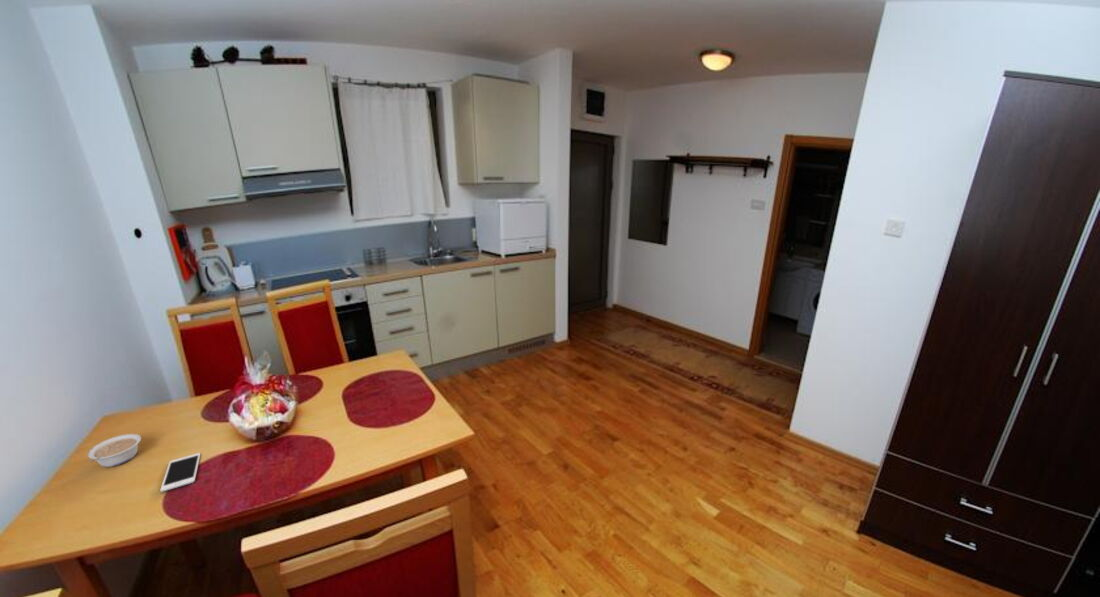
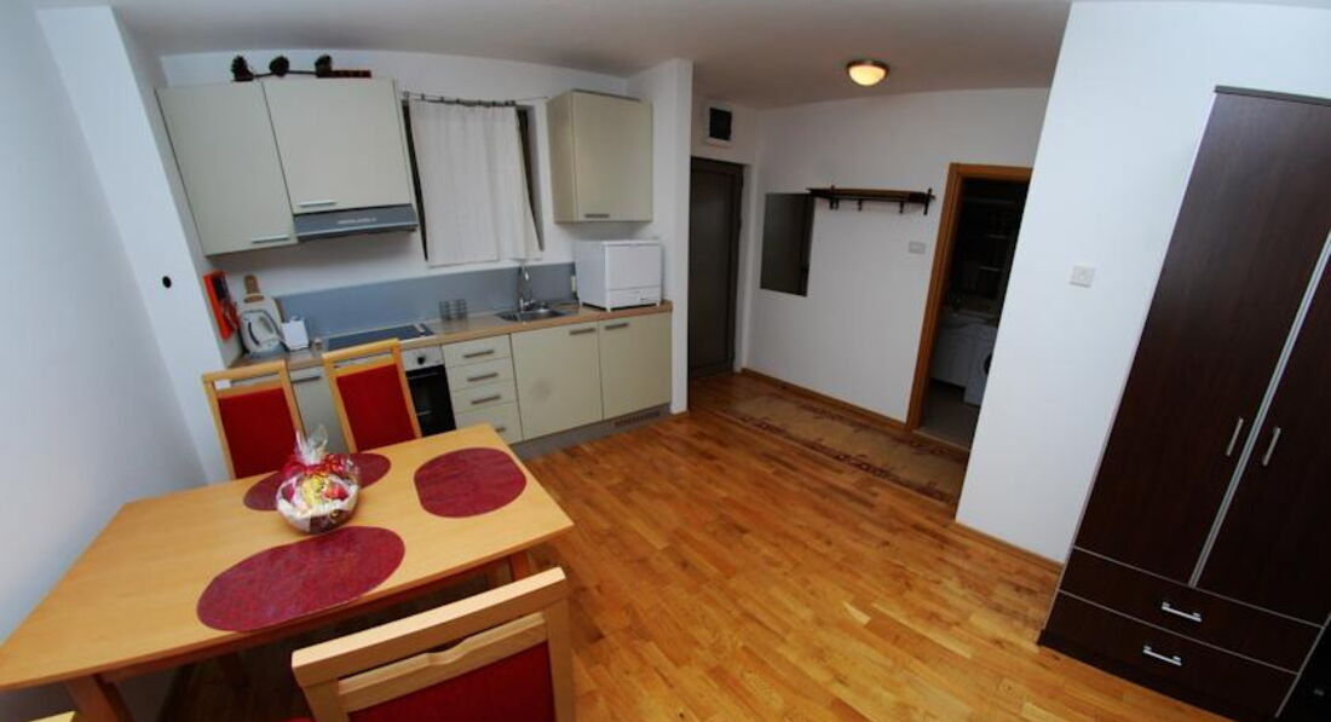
- legume (116, 451)
- cell phone (181, 471)
